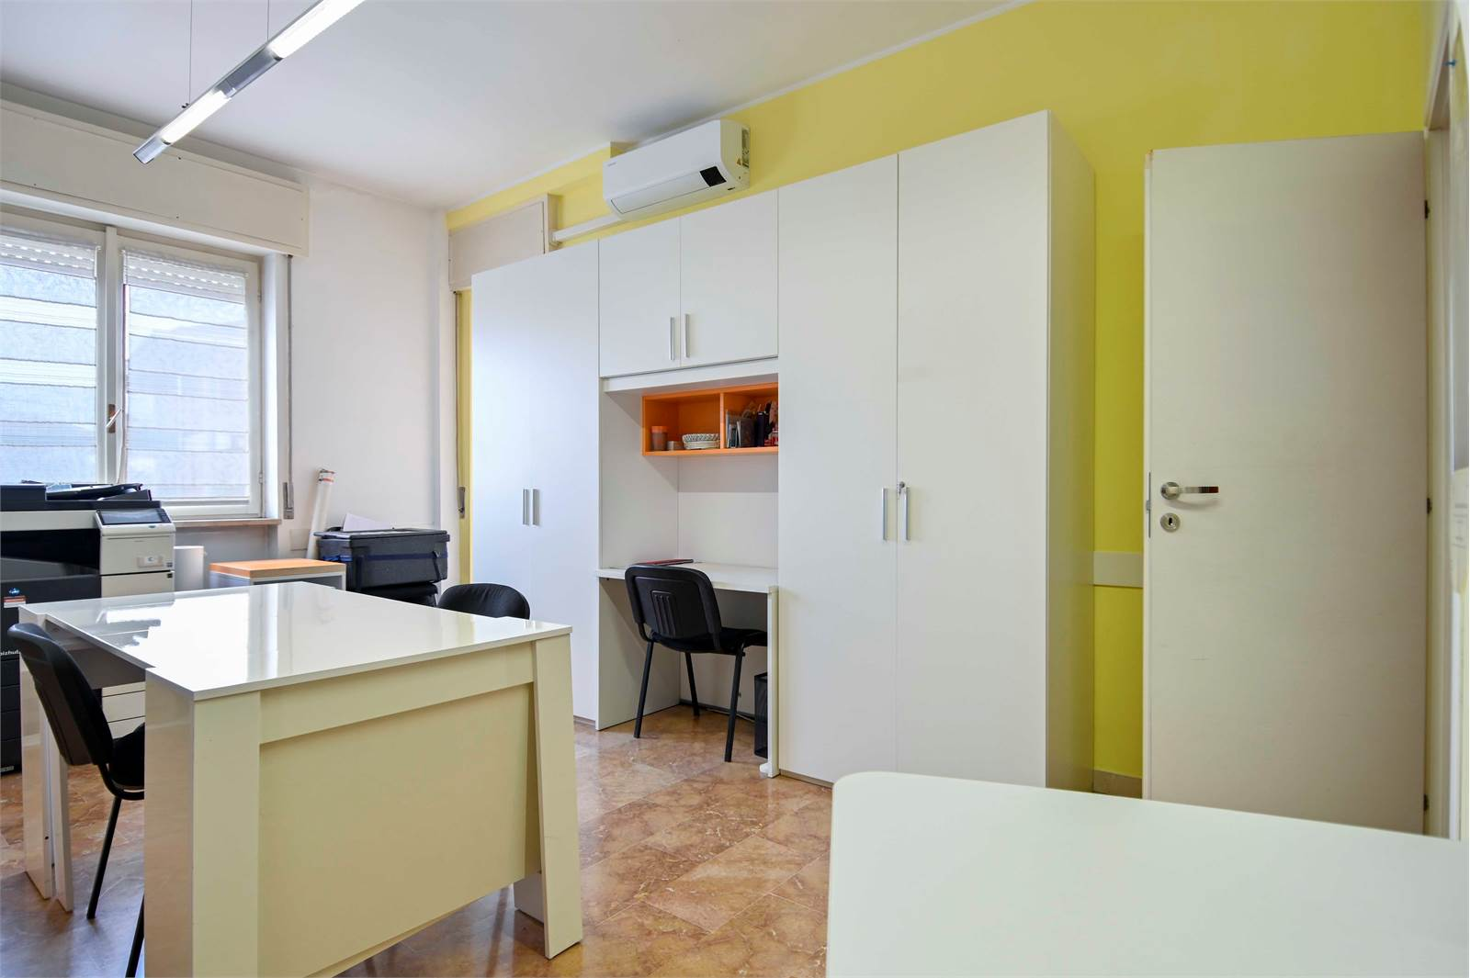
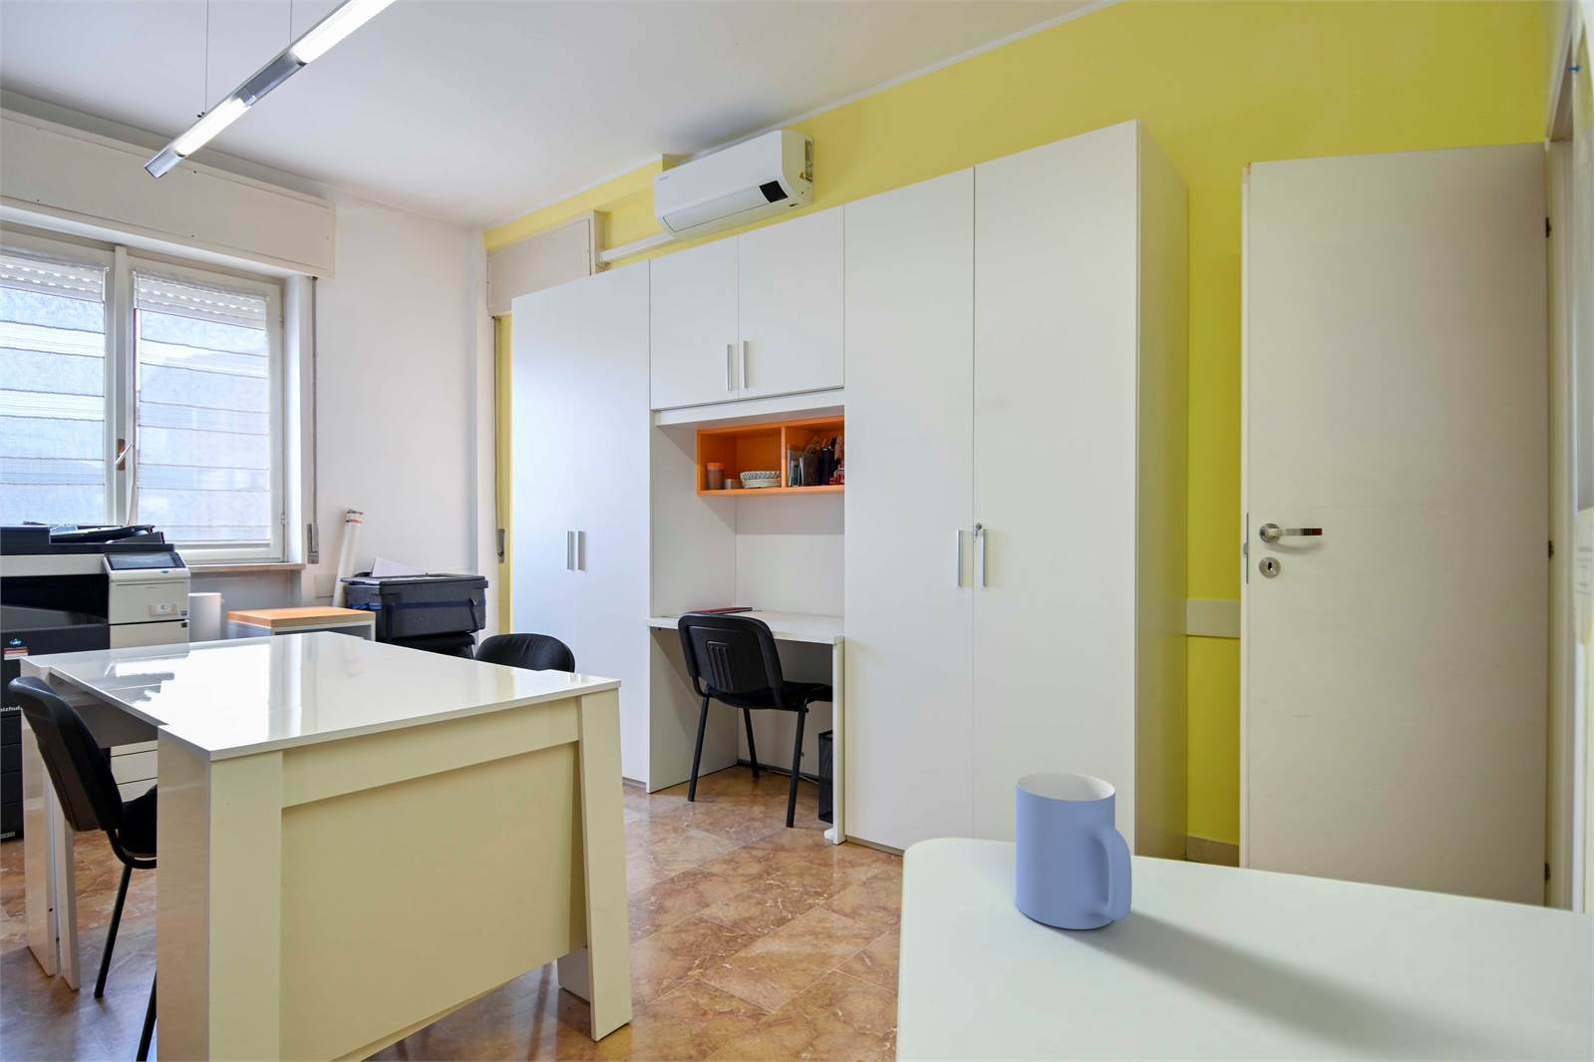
+ mug (1072, 855)
